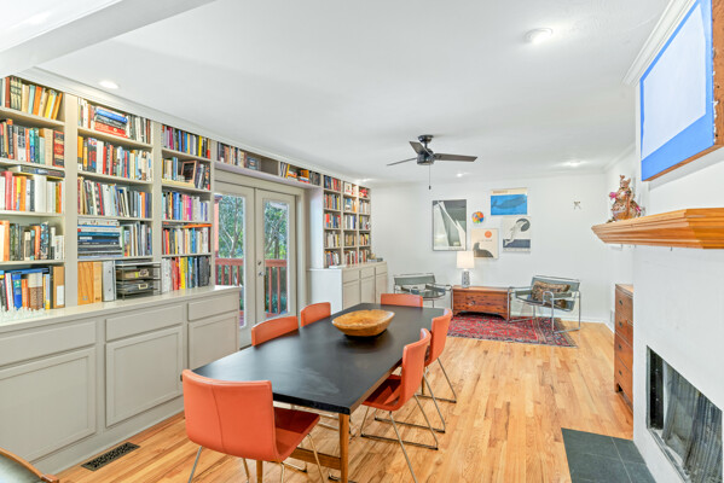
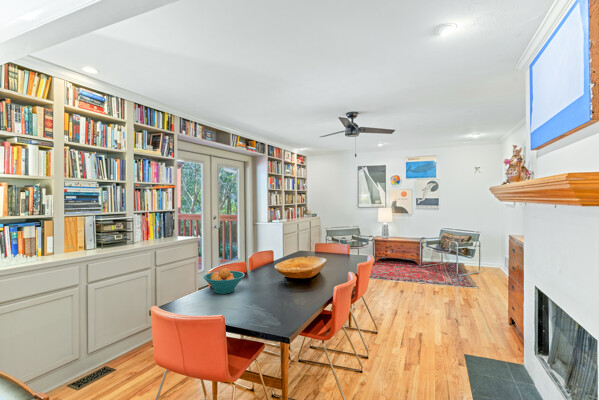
+ fruit bowl (224, 279)
